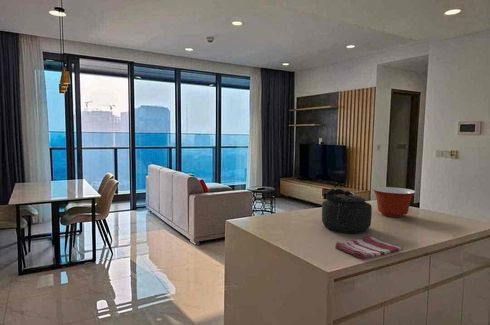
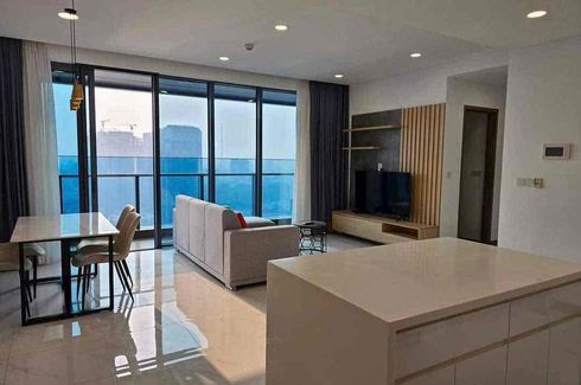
- kettle (345, 209)
- dish towel (368, 246)
- mixing bowl (393, 202)
